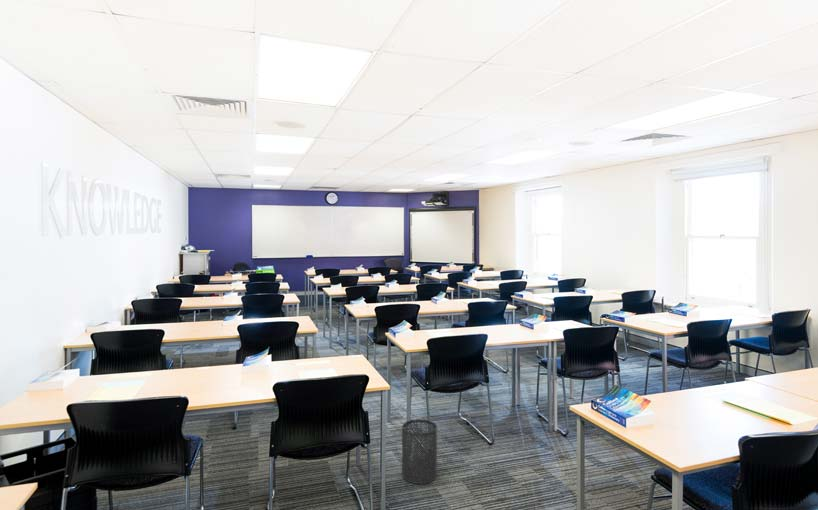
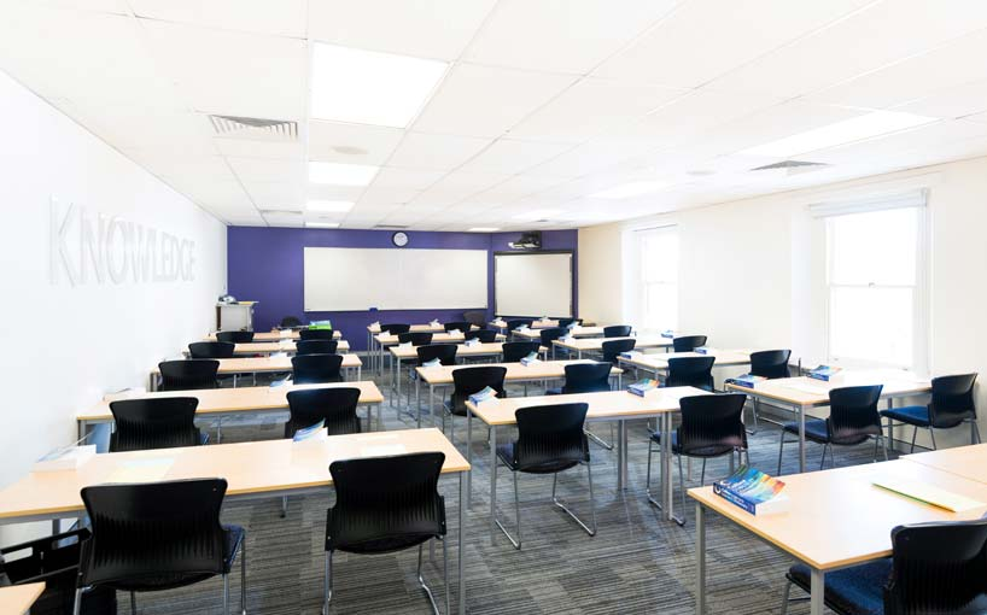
- trash can (419, 450)
